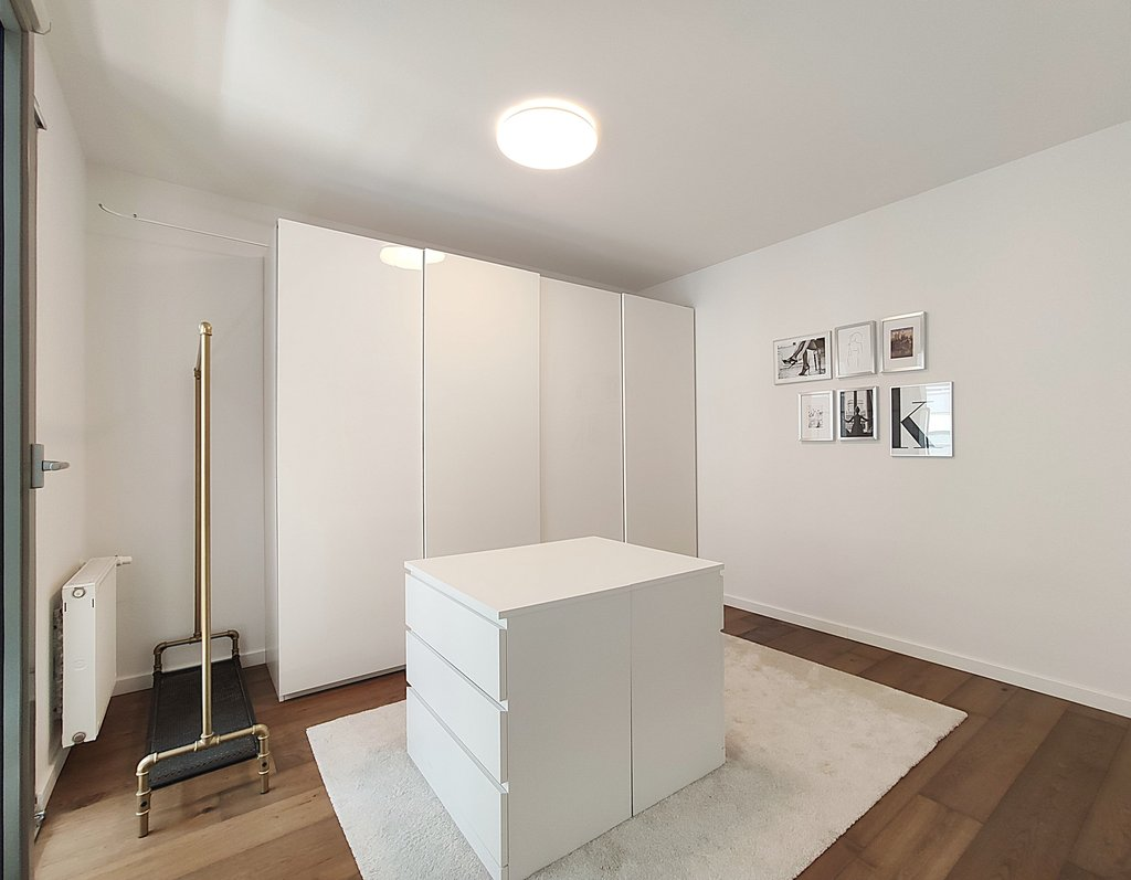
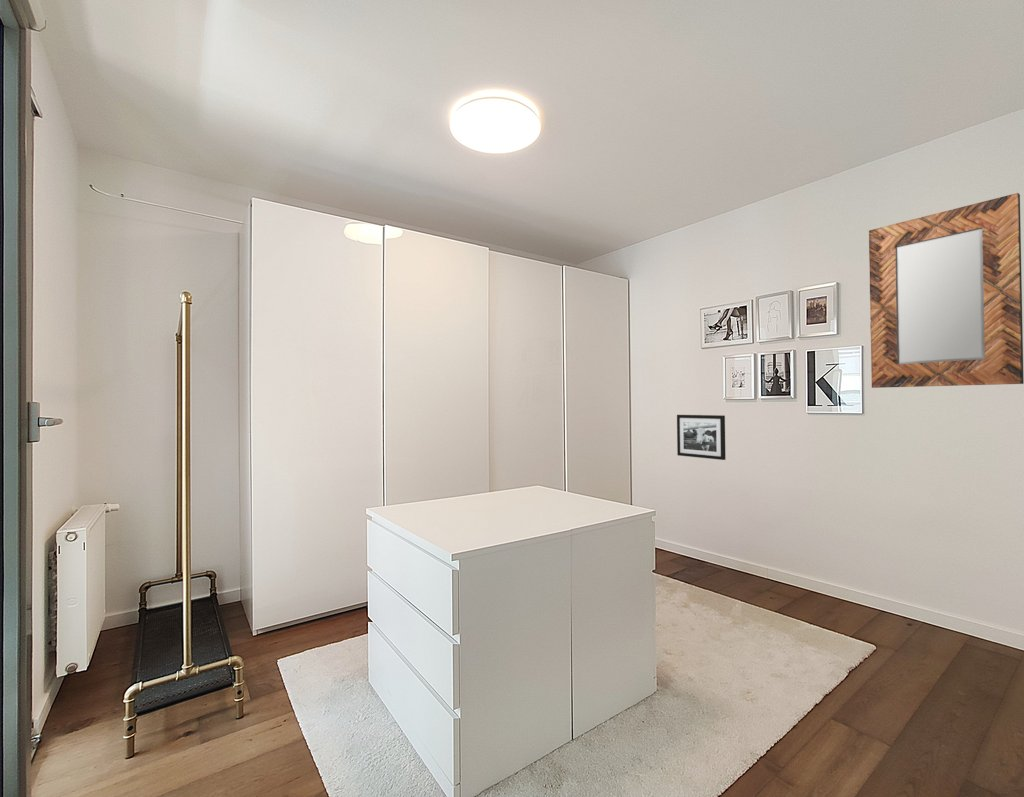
+ home mirror (938, 299)
+ picture frame (700, 436)
